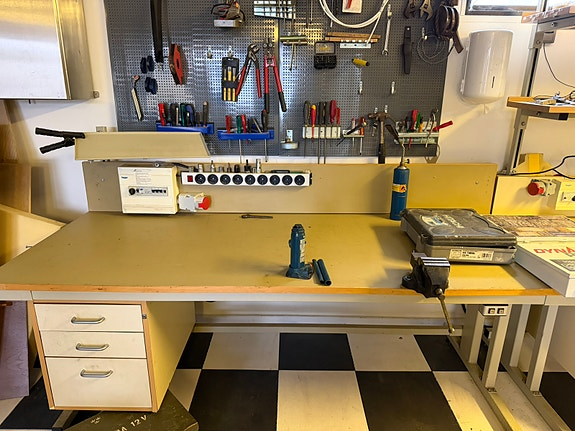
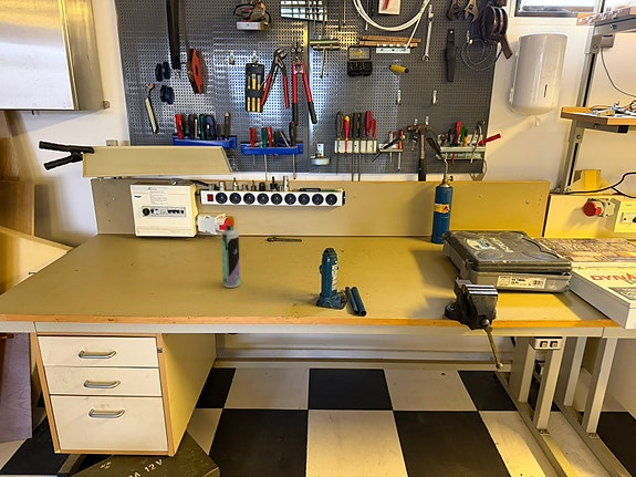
+ spray can (230, 255)
